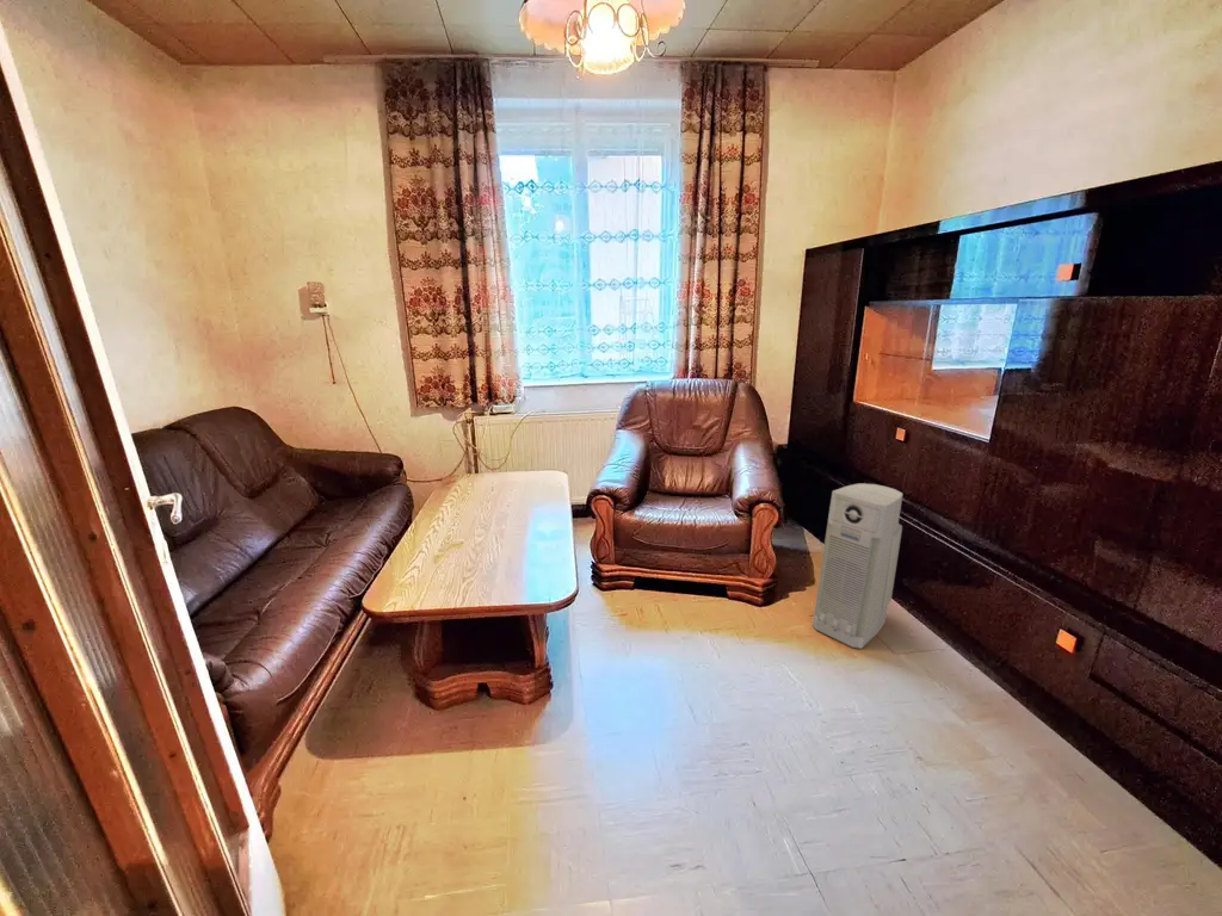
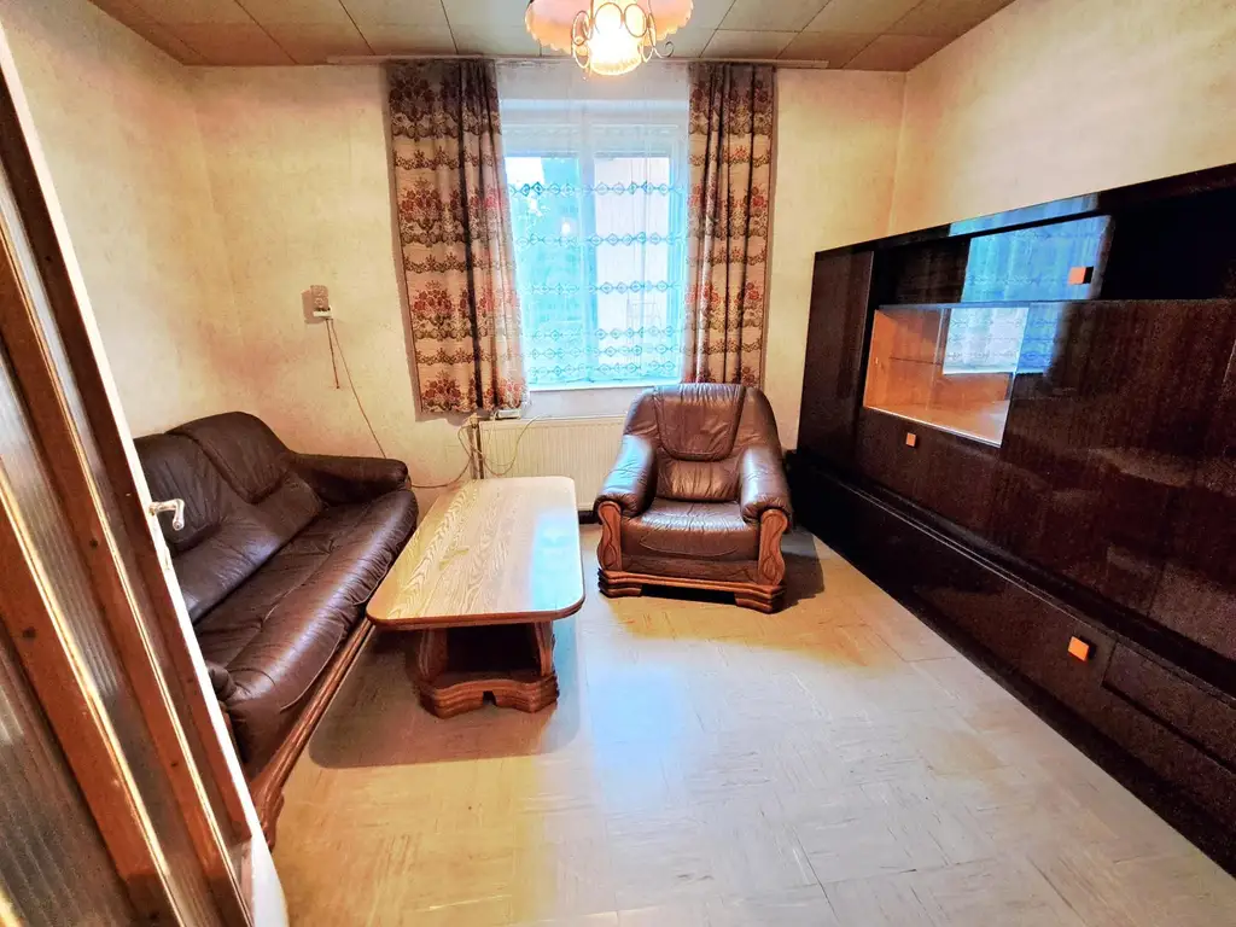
- air purifier (860, 559)
